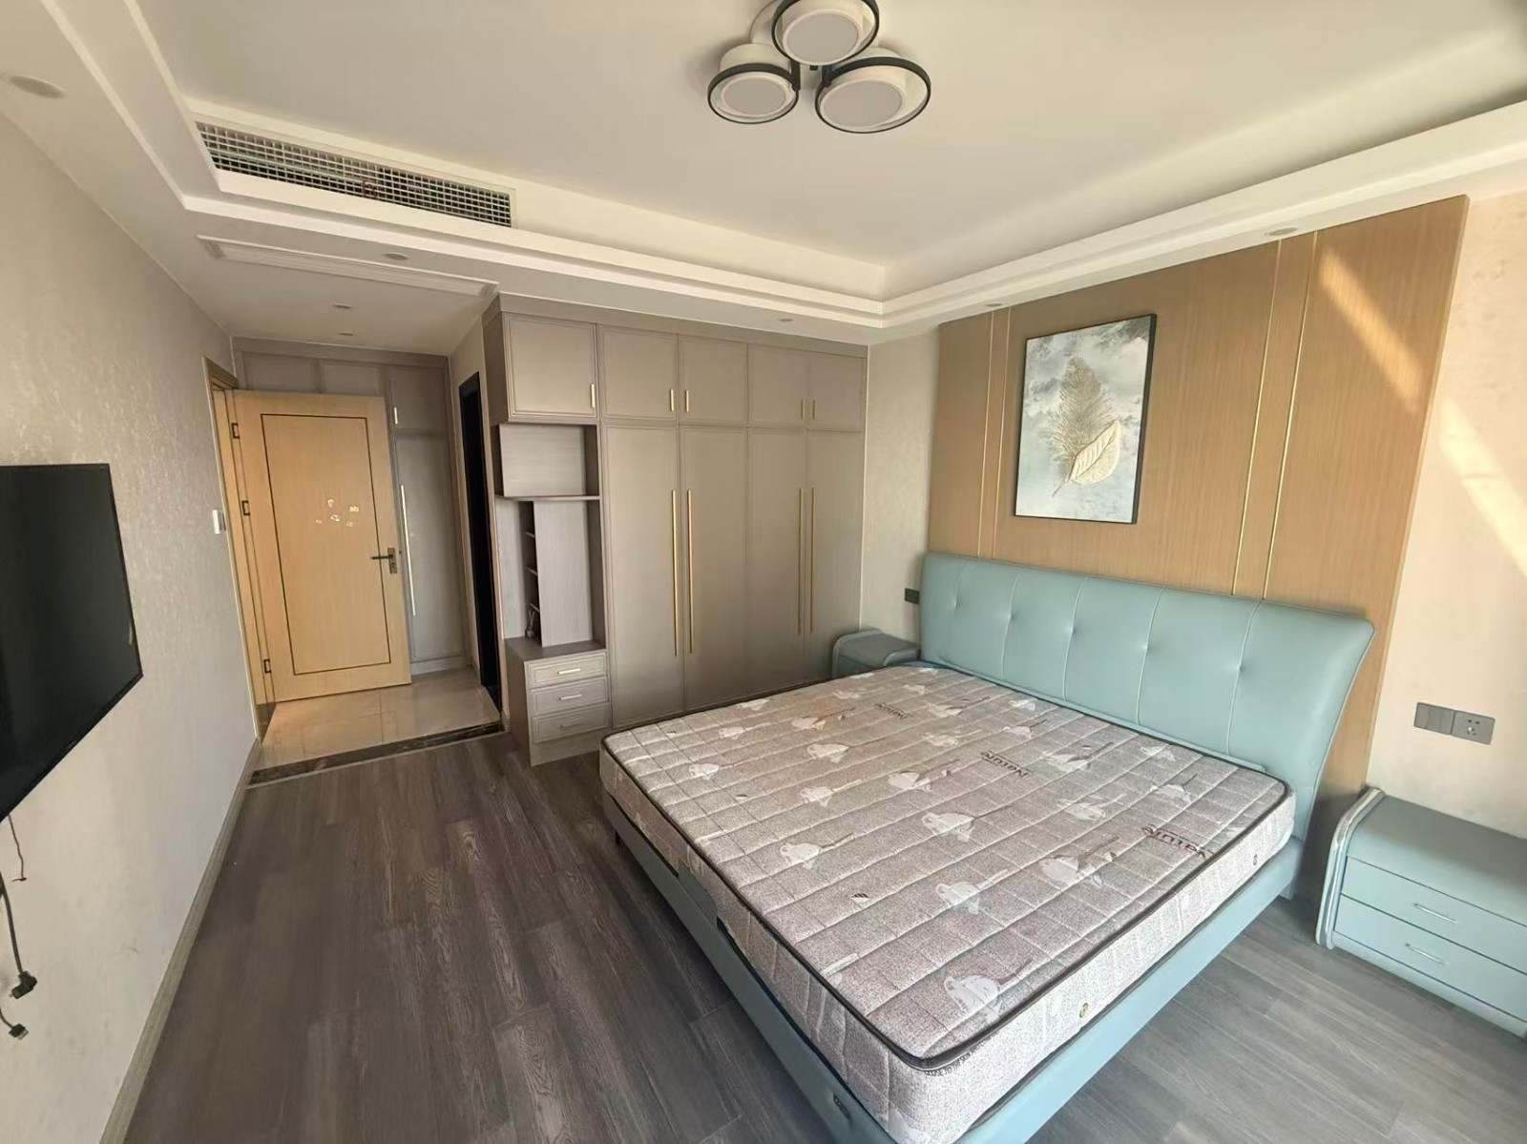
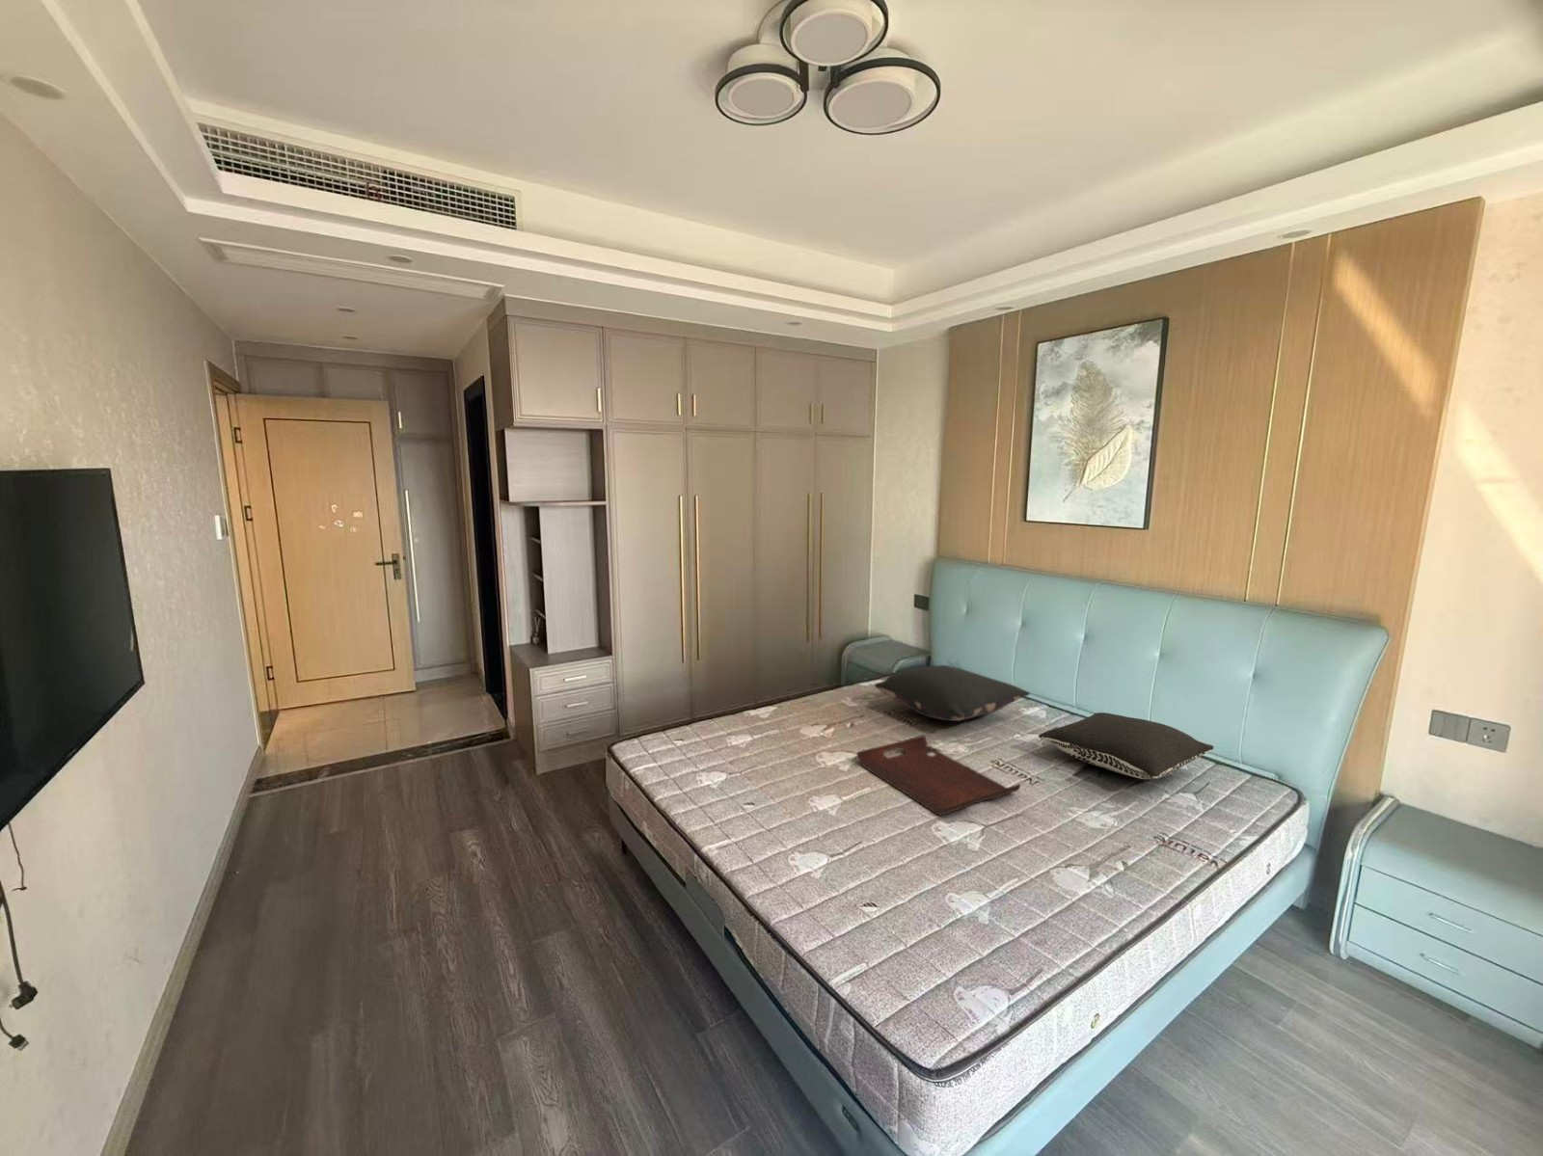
+ pillow (951, 691)
+ pillow (1123, 742)
+ serving tray (934, 772)
